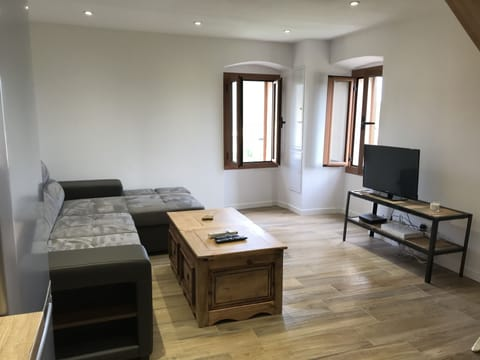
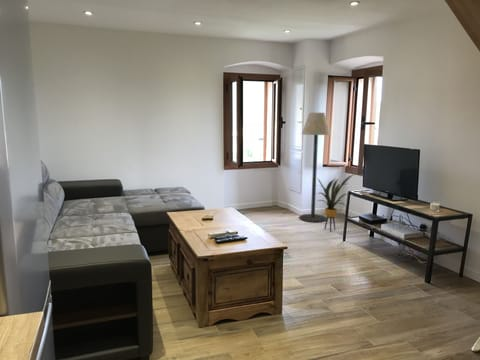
+ house plant (334, 203)
+ floor lamp (314, 166)
